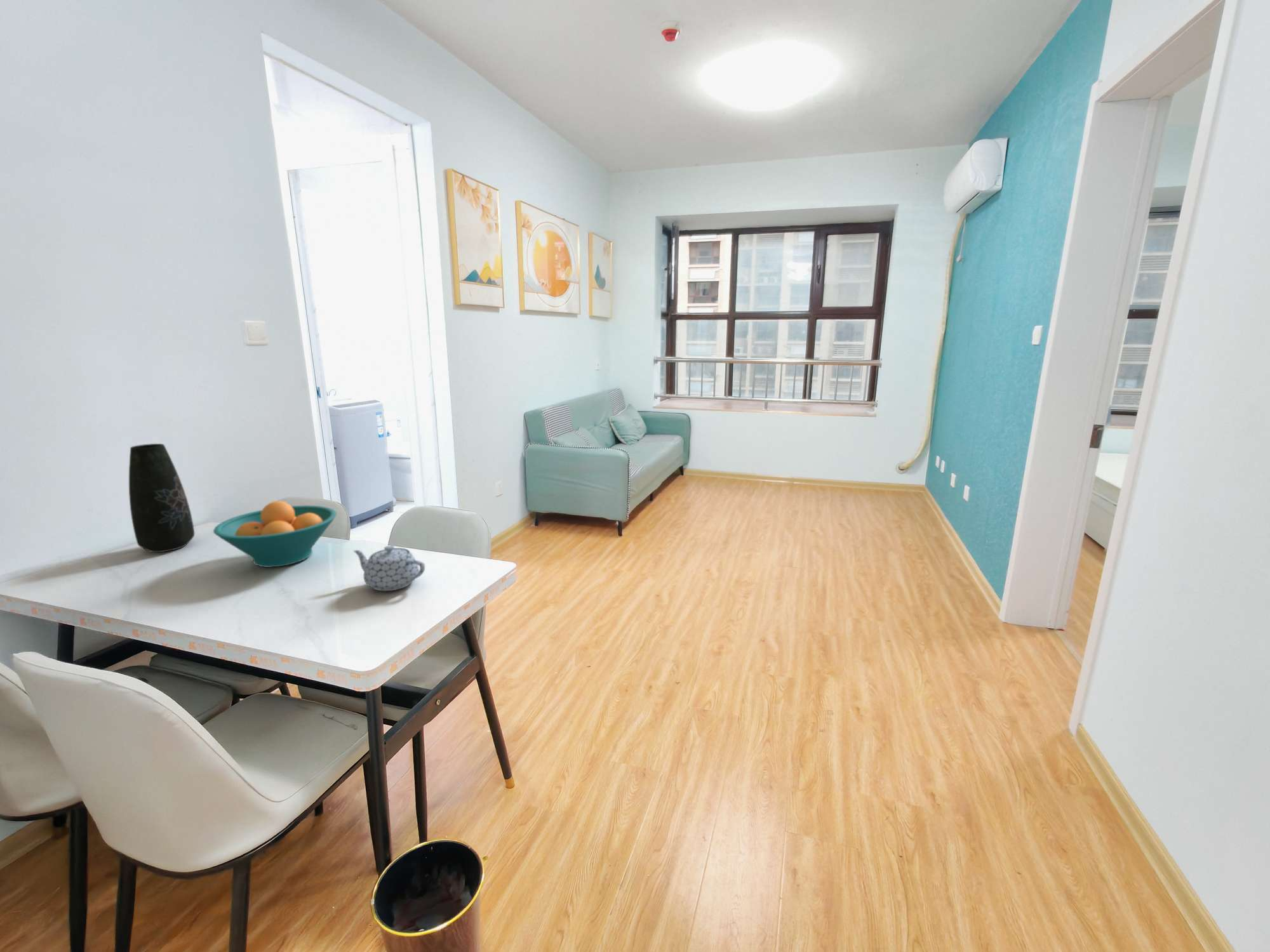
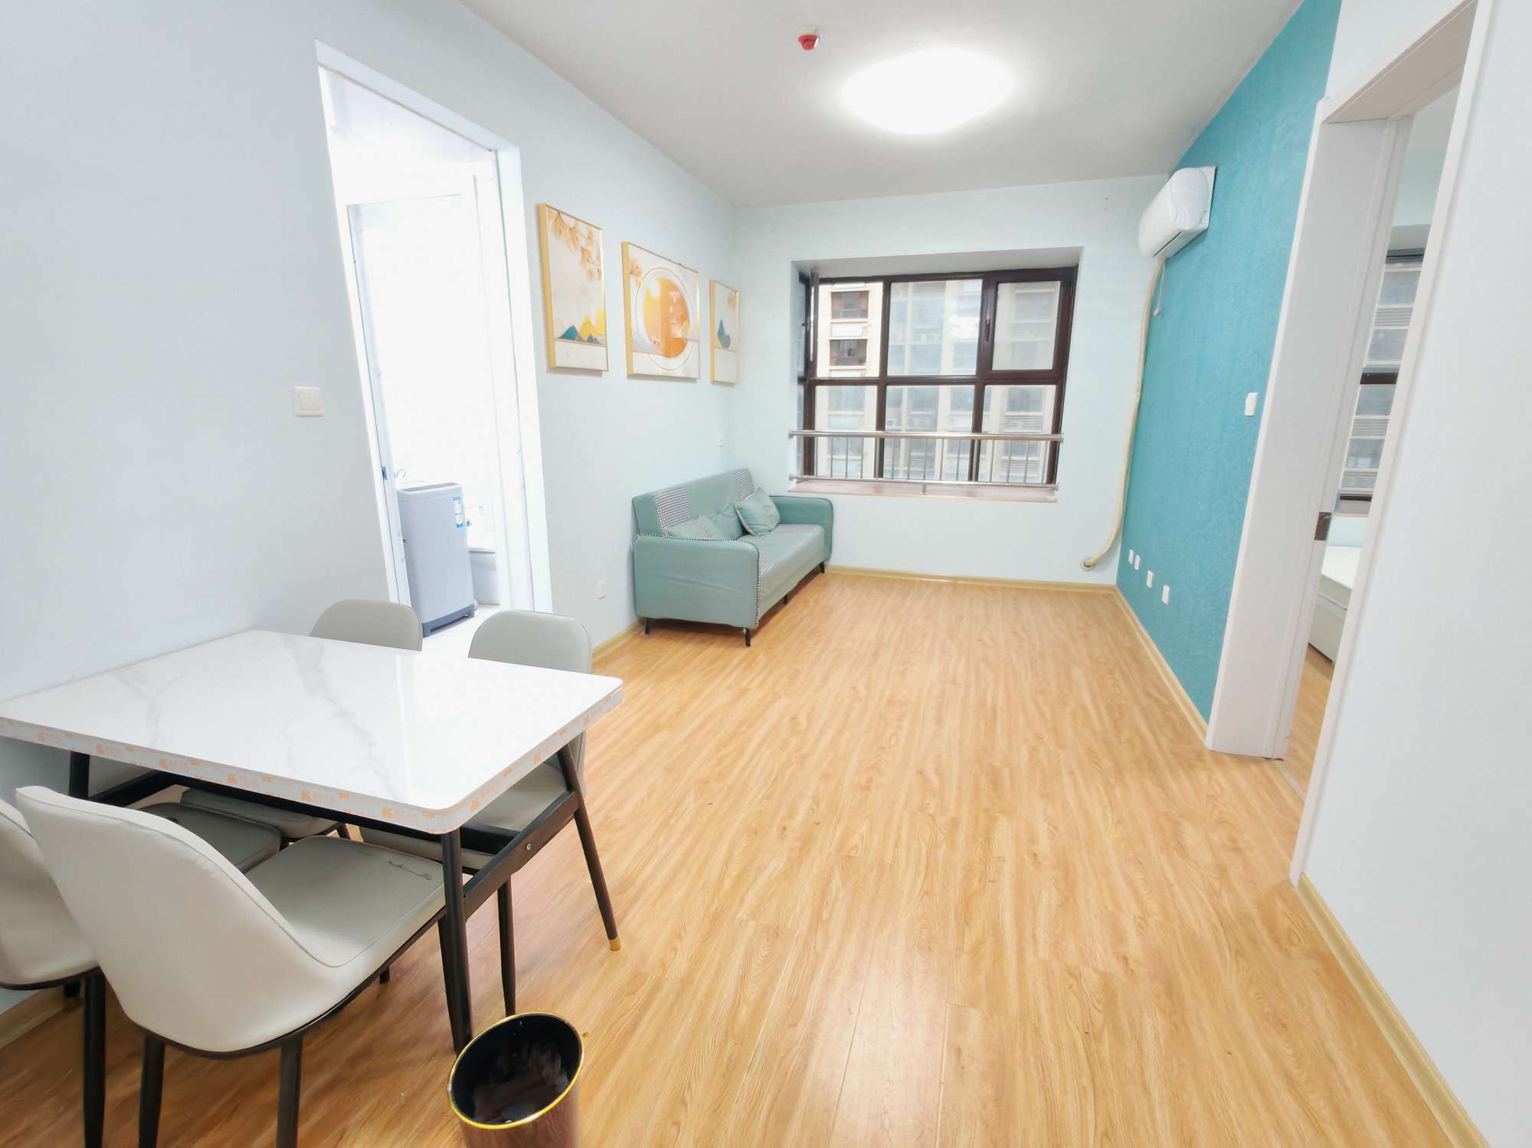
- teapot (389, 565)
- vase (158, 497)
- fruit bowl (279, 531)
